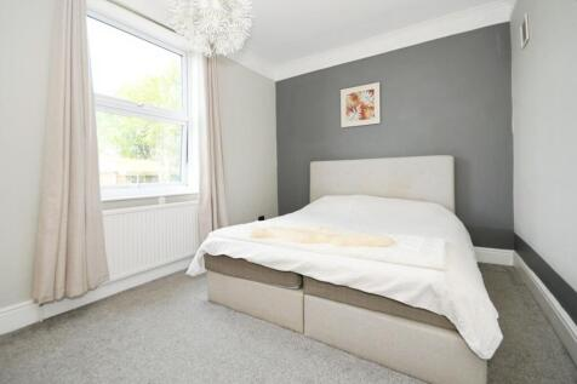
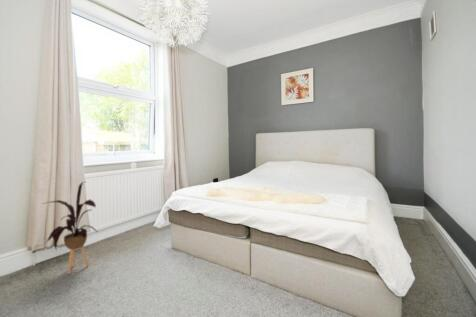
+ house plant (71, 227)
